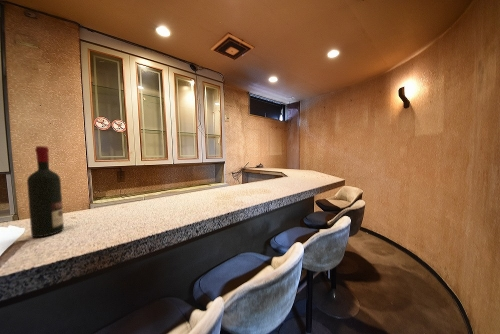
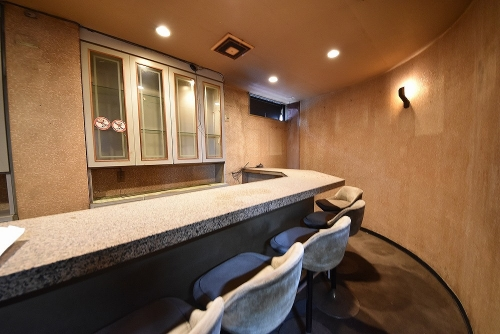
- alcohol (45, 190)
